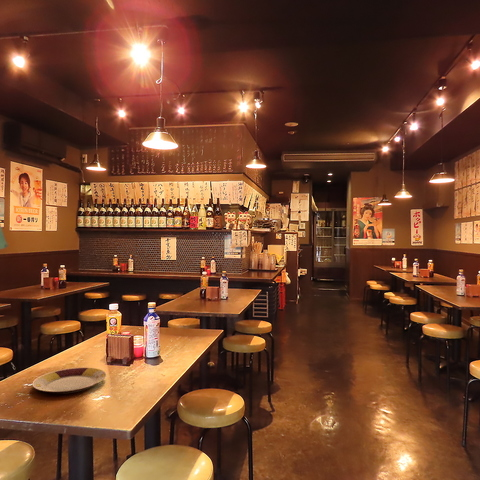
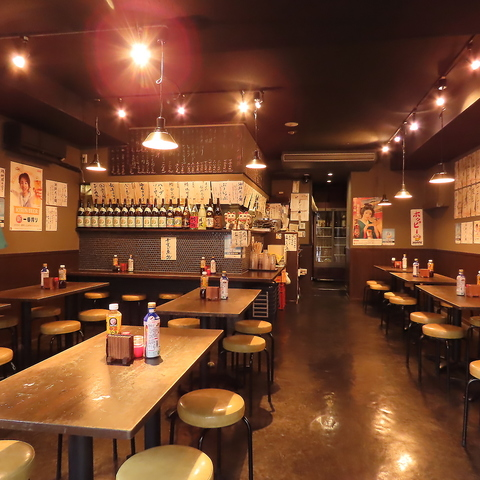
- plate (70, 381)
